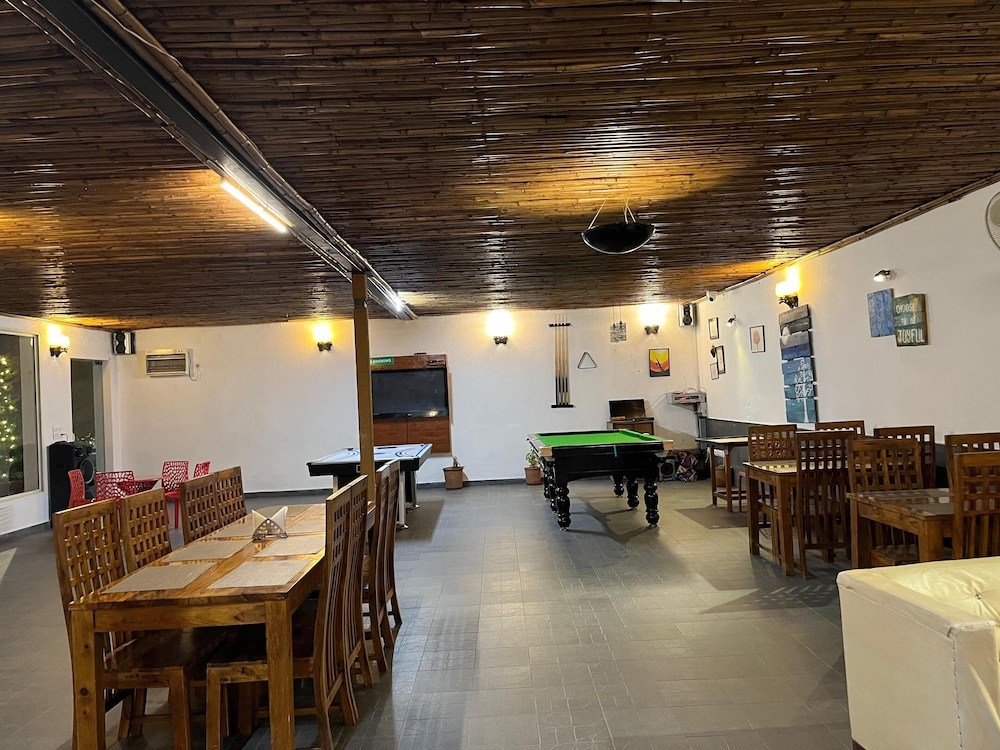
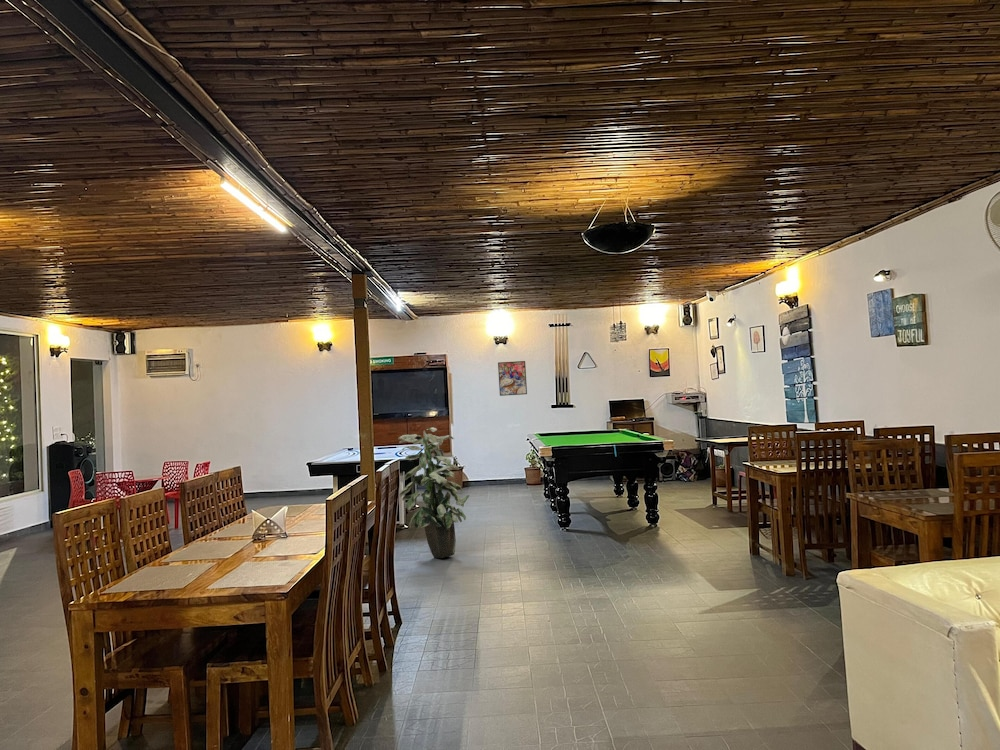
+ indoor plant (432, 492)
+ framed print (512, 378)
